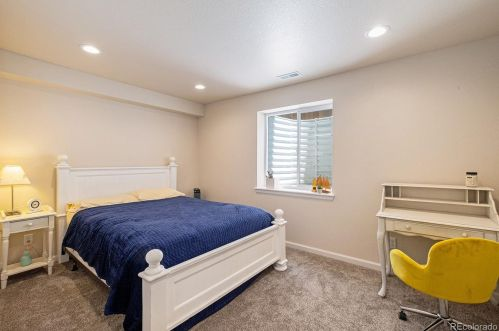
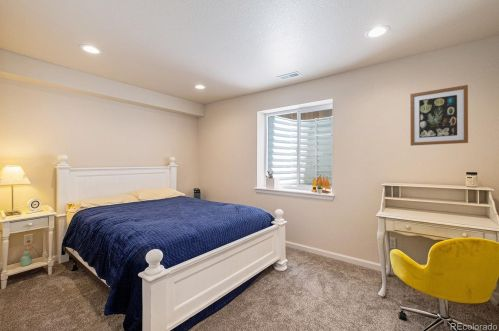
+ wall art (437, 117)
